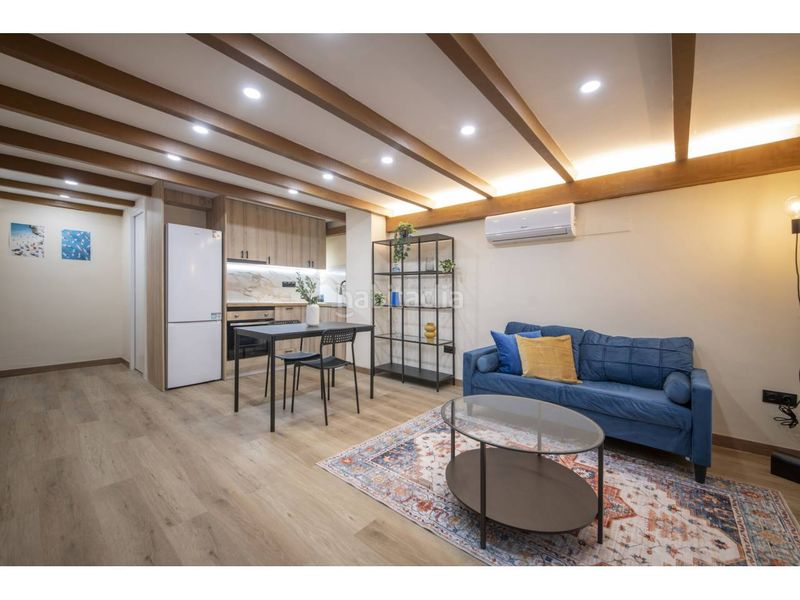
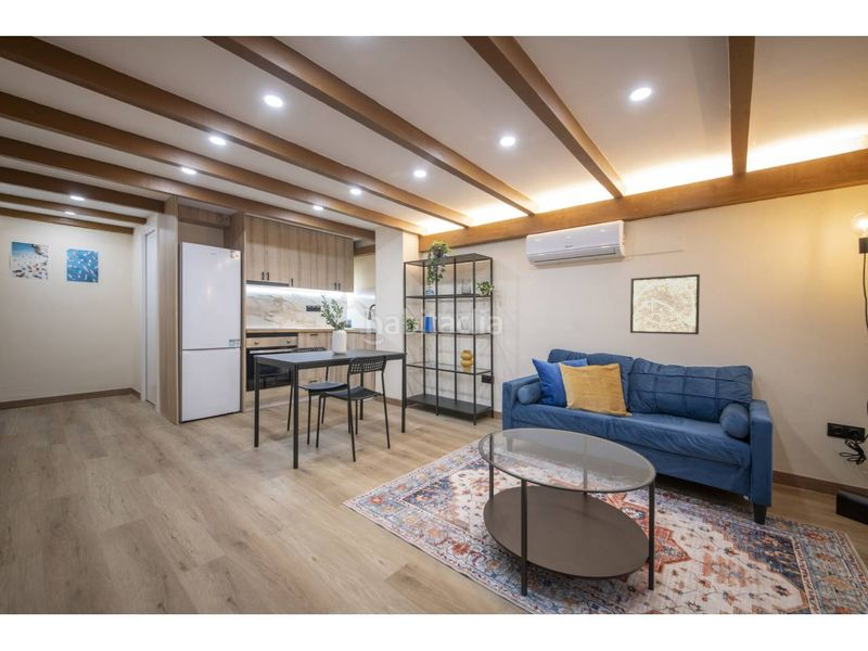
+ wall art (663, 305)
